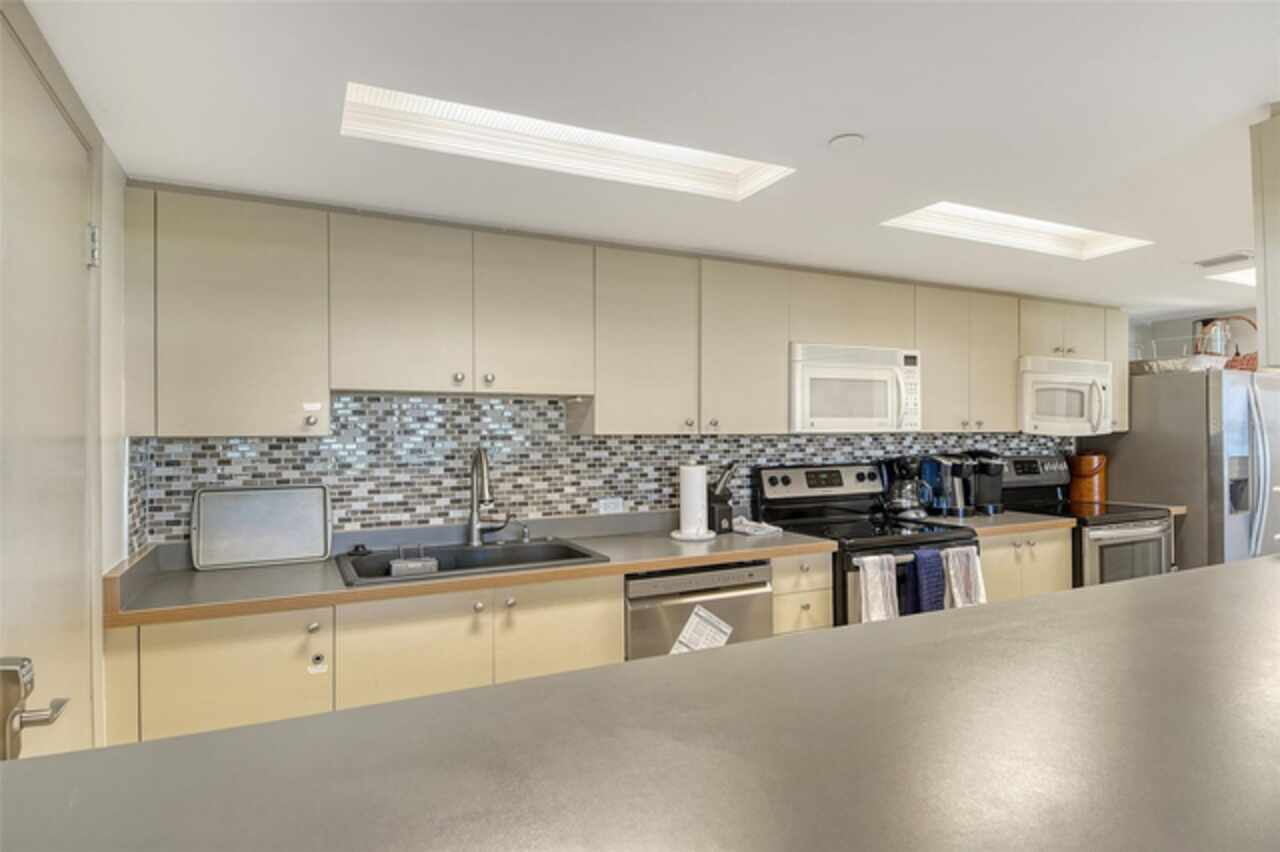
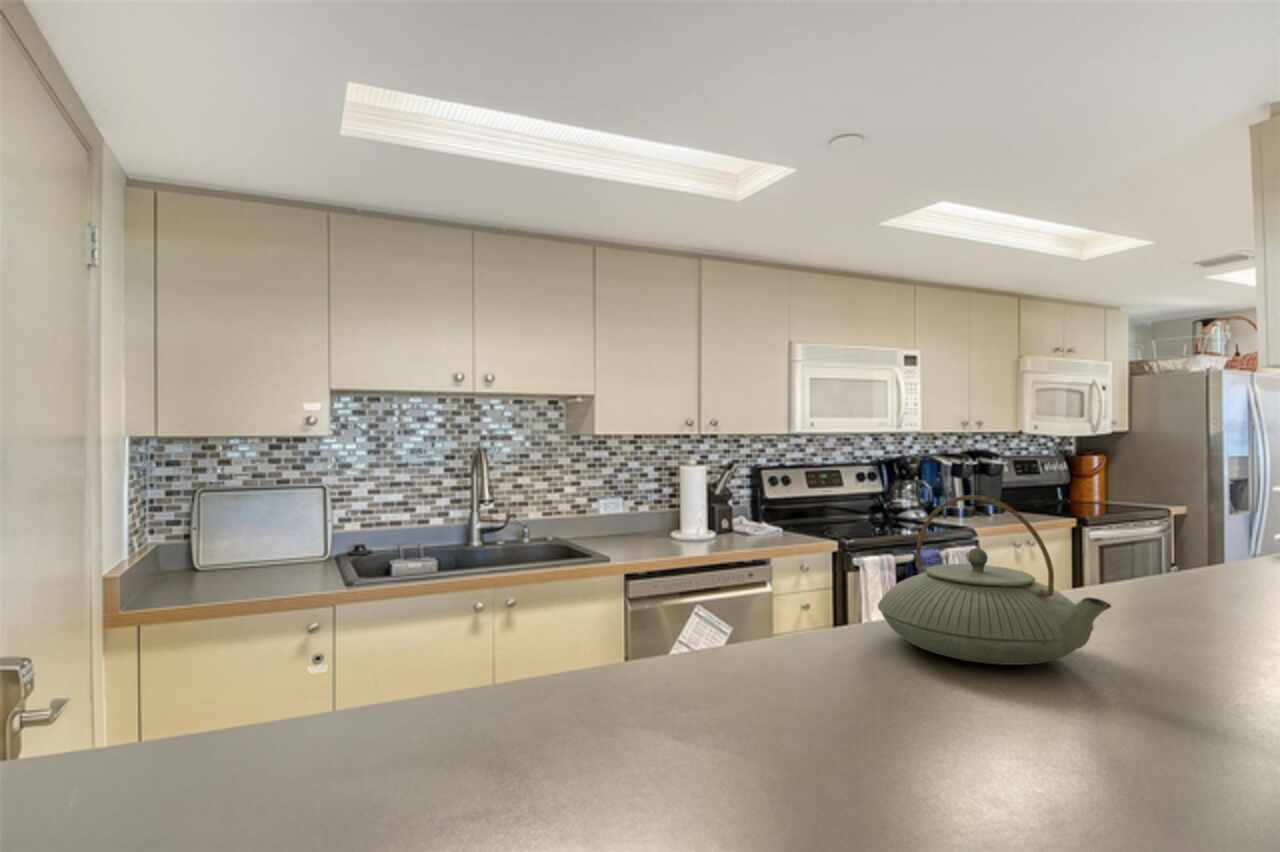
+ teapot (990, 573)
